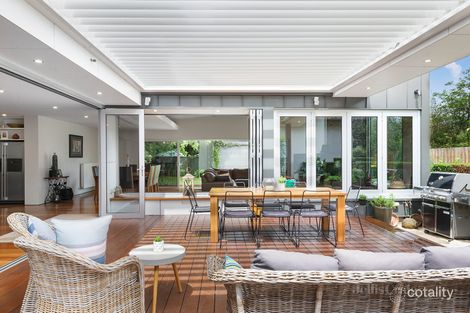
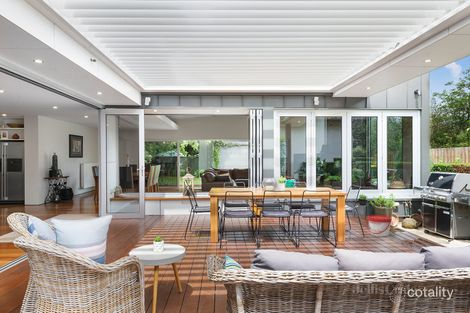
+ bucket (379, 225)
